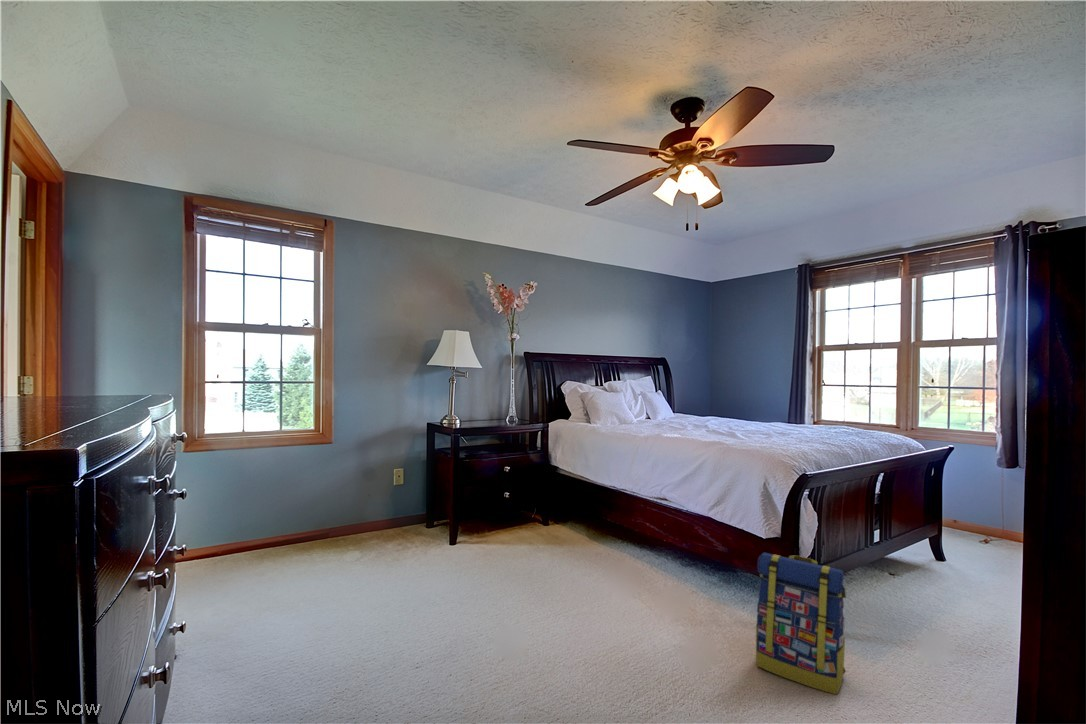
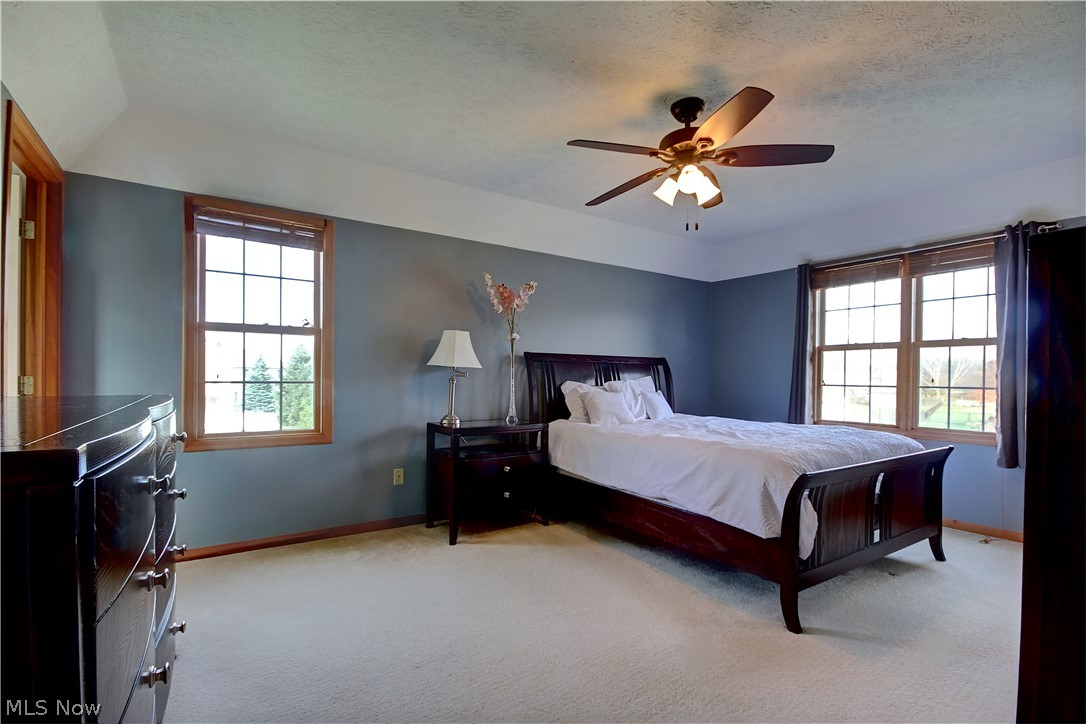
- backpack (800, 615)
